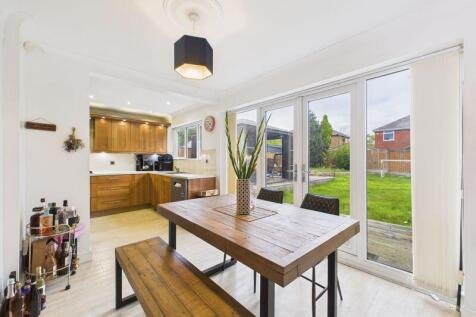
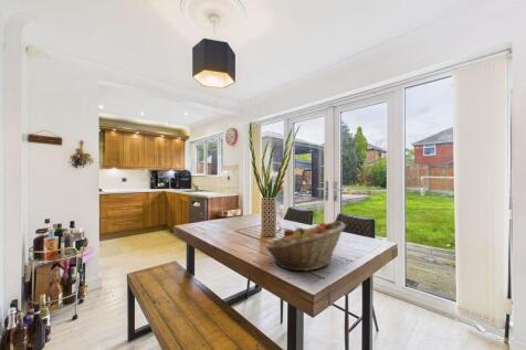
+ fruit basket (306, 241)
